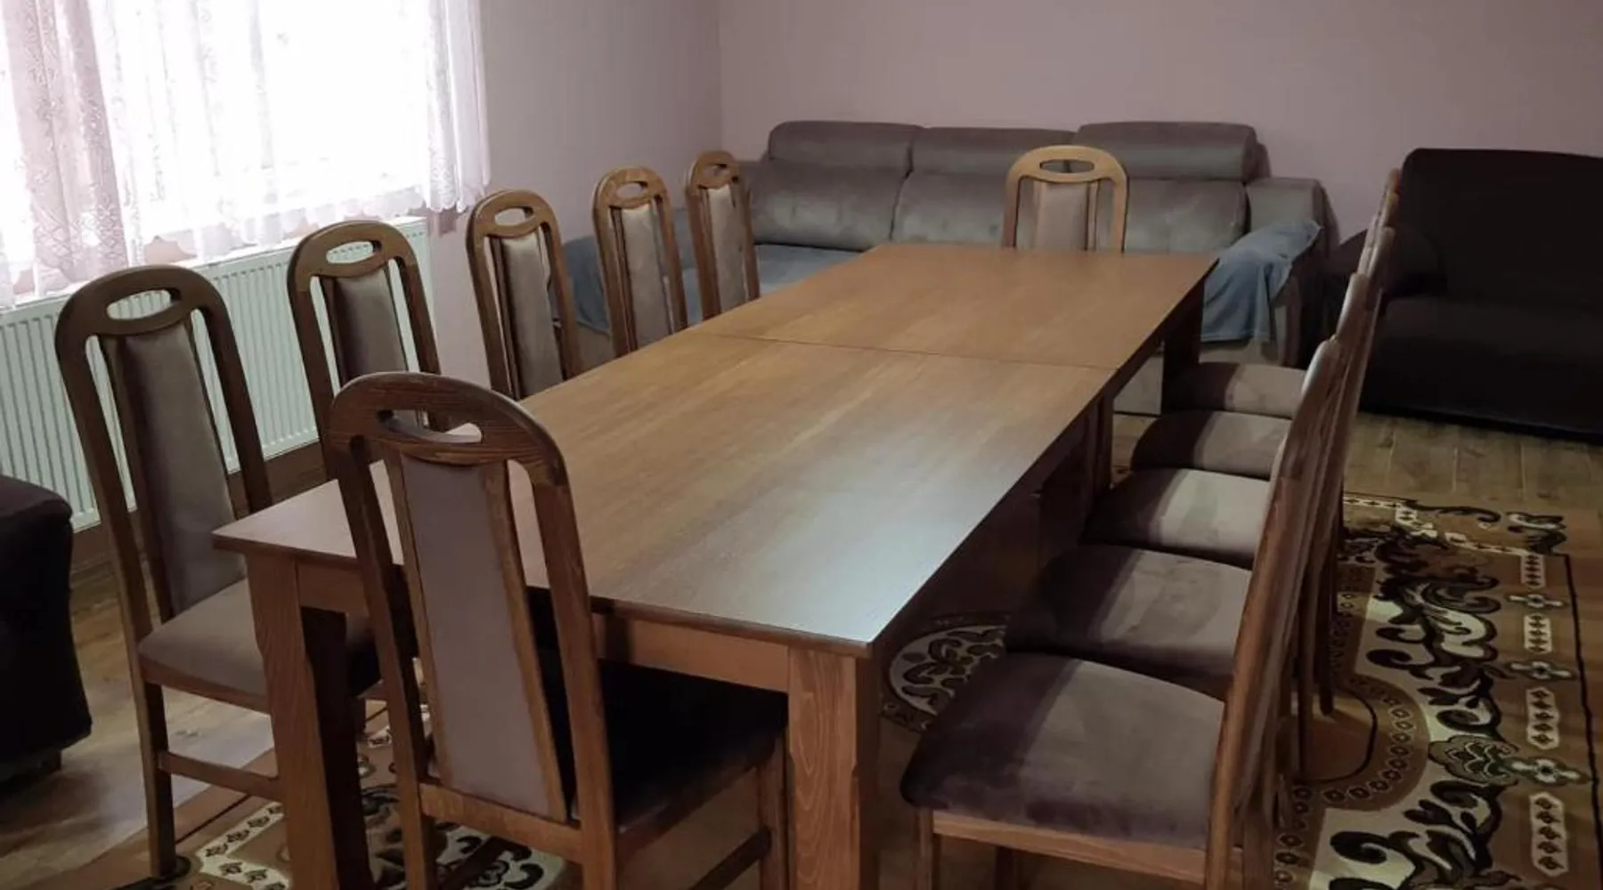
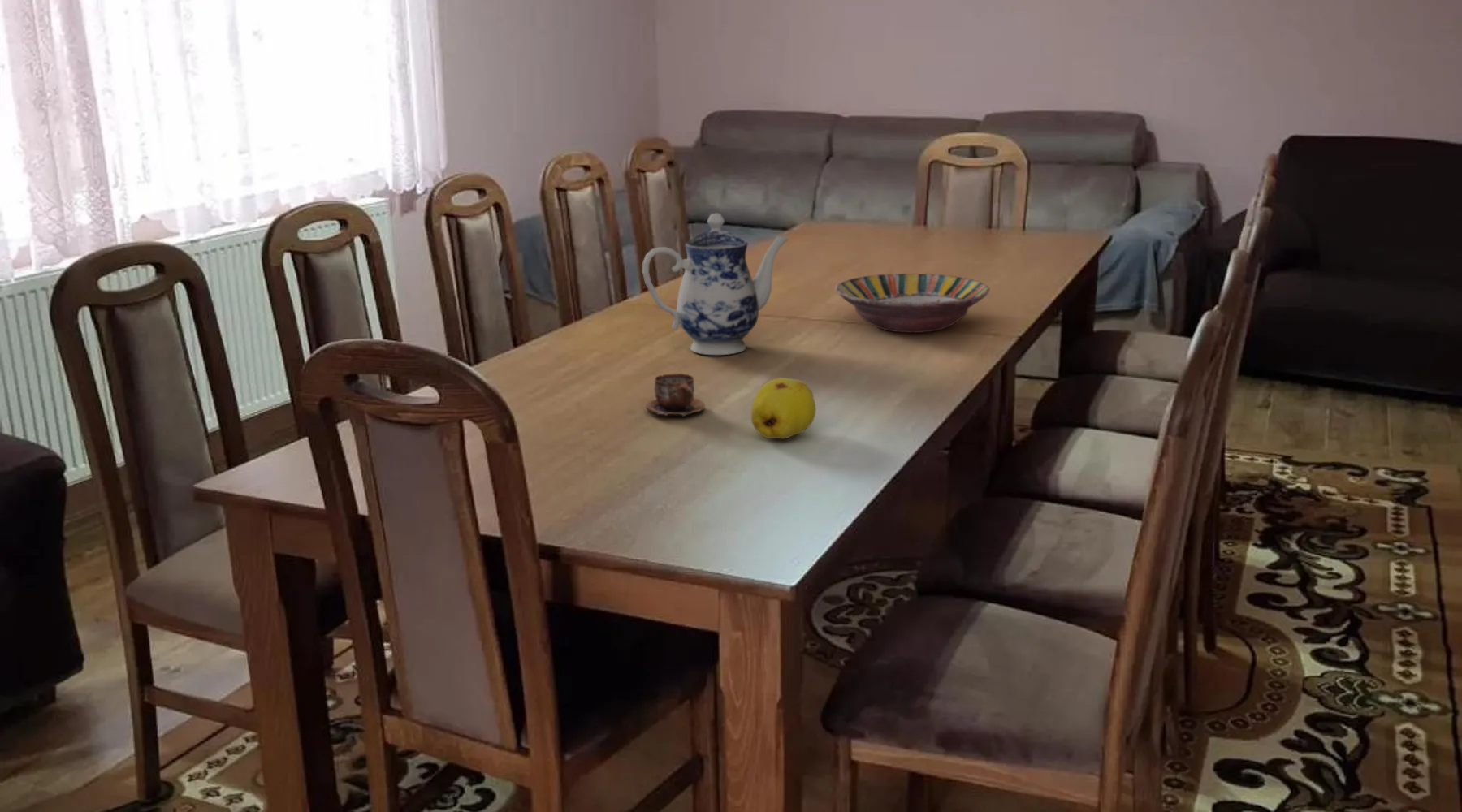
+ cup (675, 394)
+ teapot (716, 282)
+ fruit (785, 405)
+ serving bowl (911, 305)
